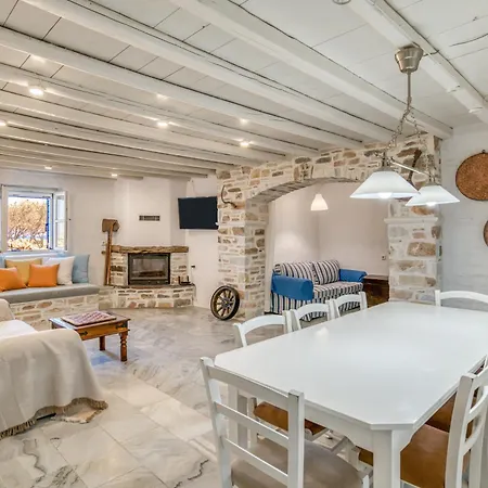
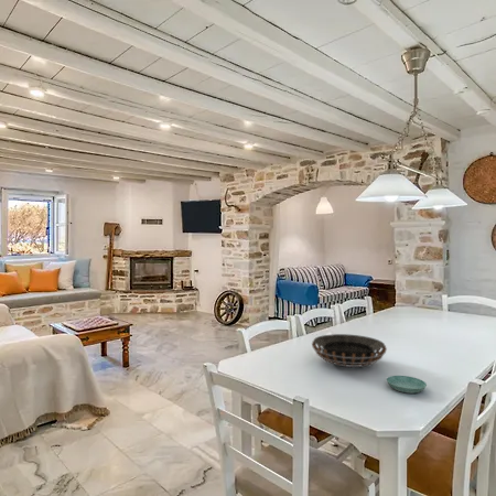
+ saucer (406, 385)
+ decorative bowl (348, 352)
